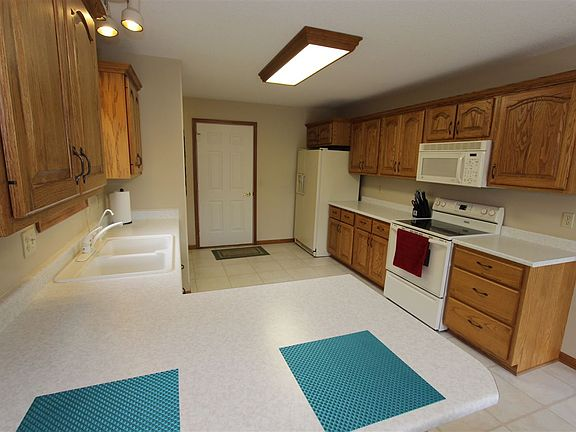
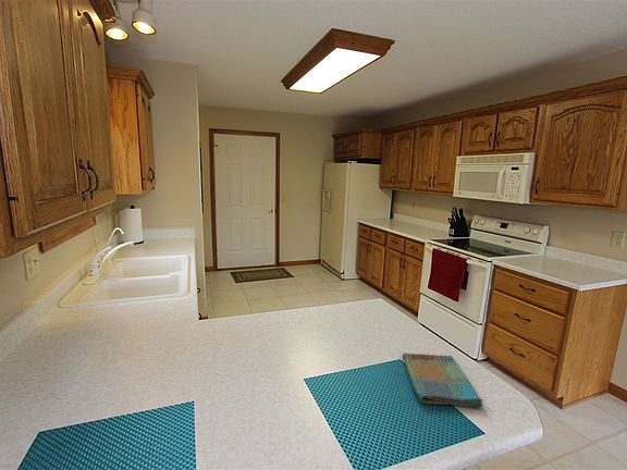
+ dish towel (437, 375)
